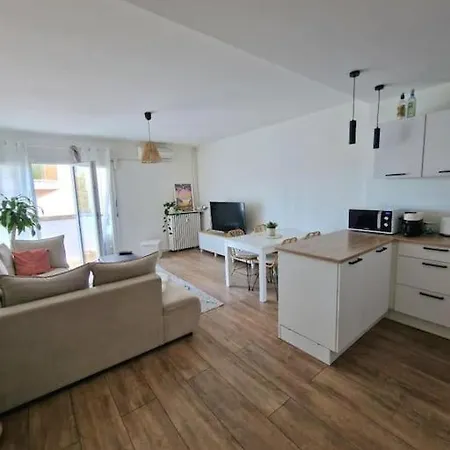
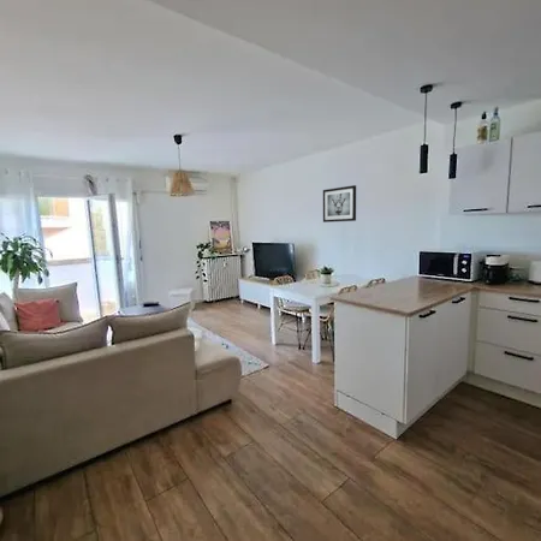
+ wall art (338, 204)
